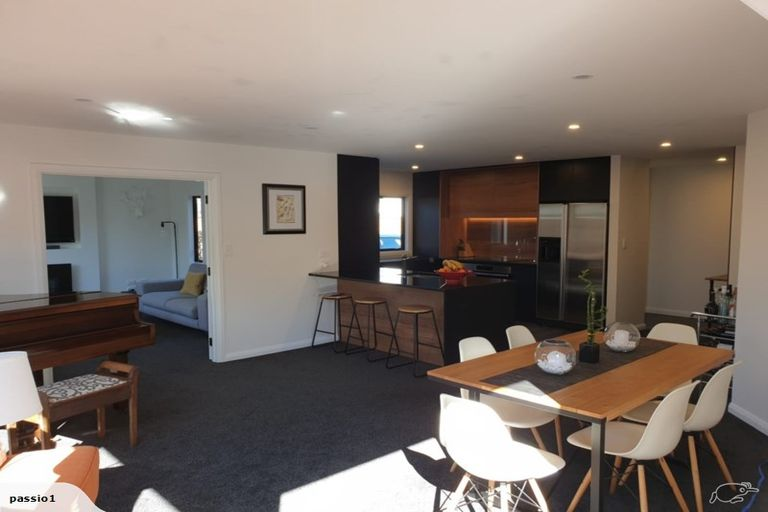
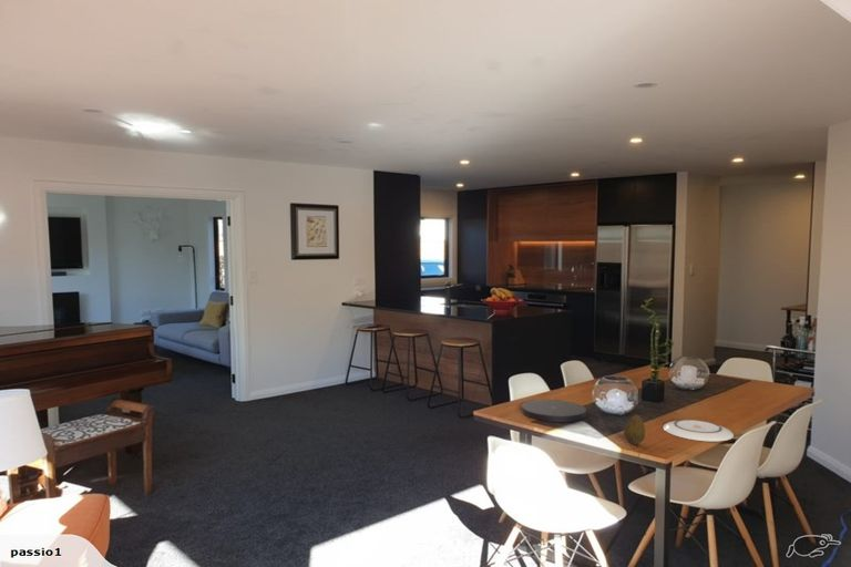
+ plate (553, 410)
+ fruit (634, 429)
+ plate (697, 427)
